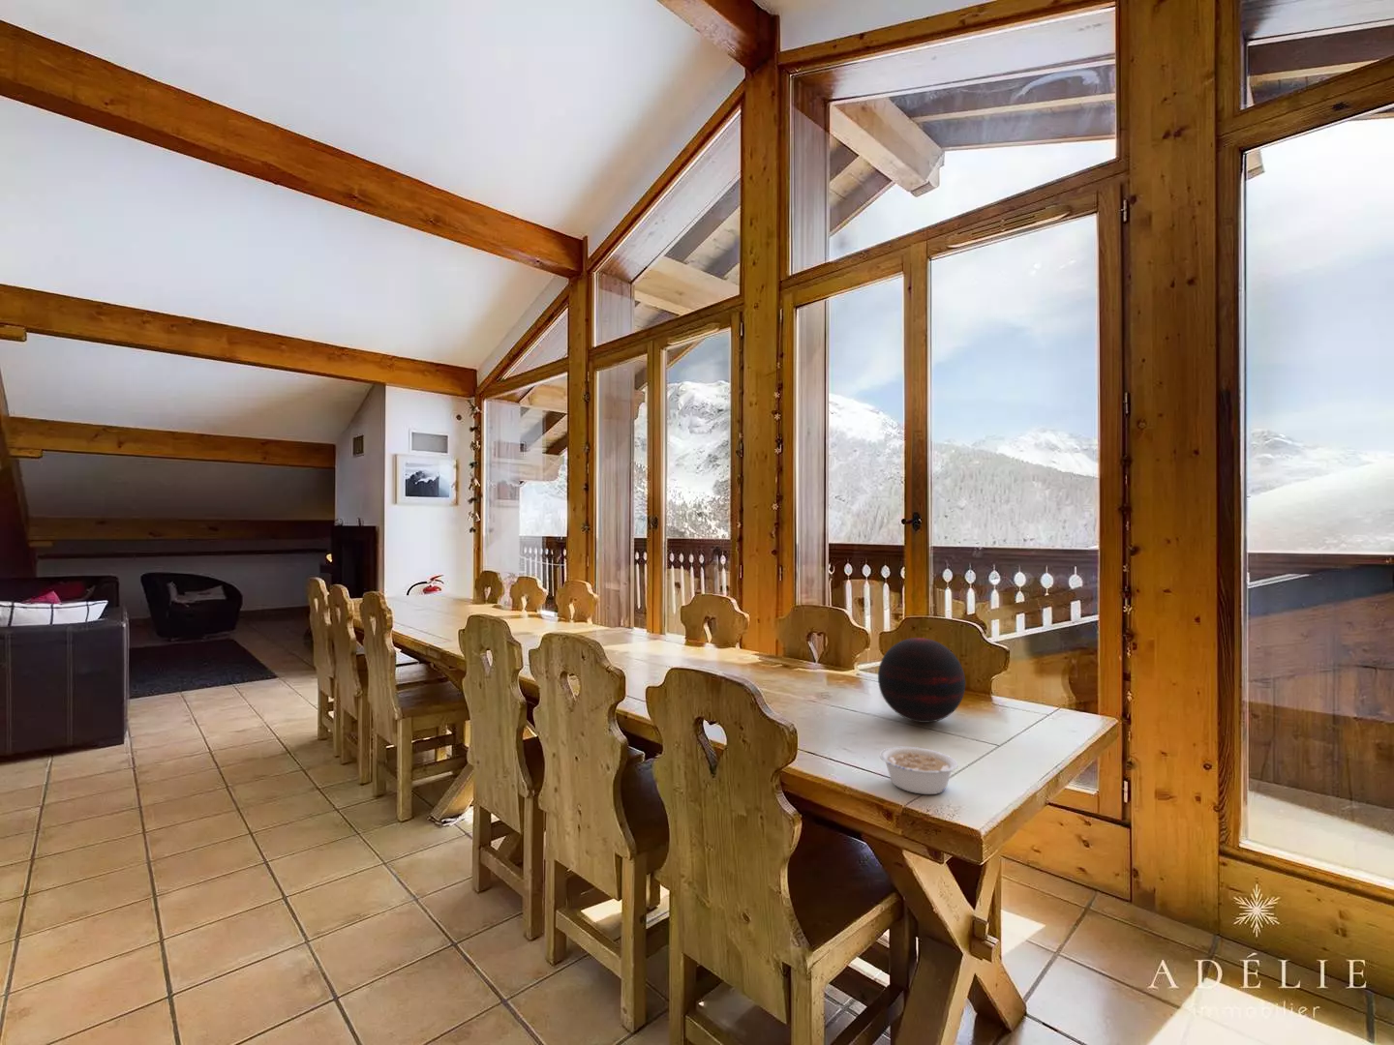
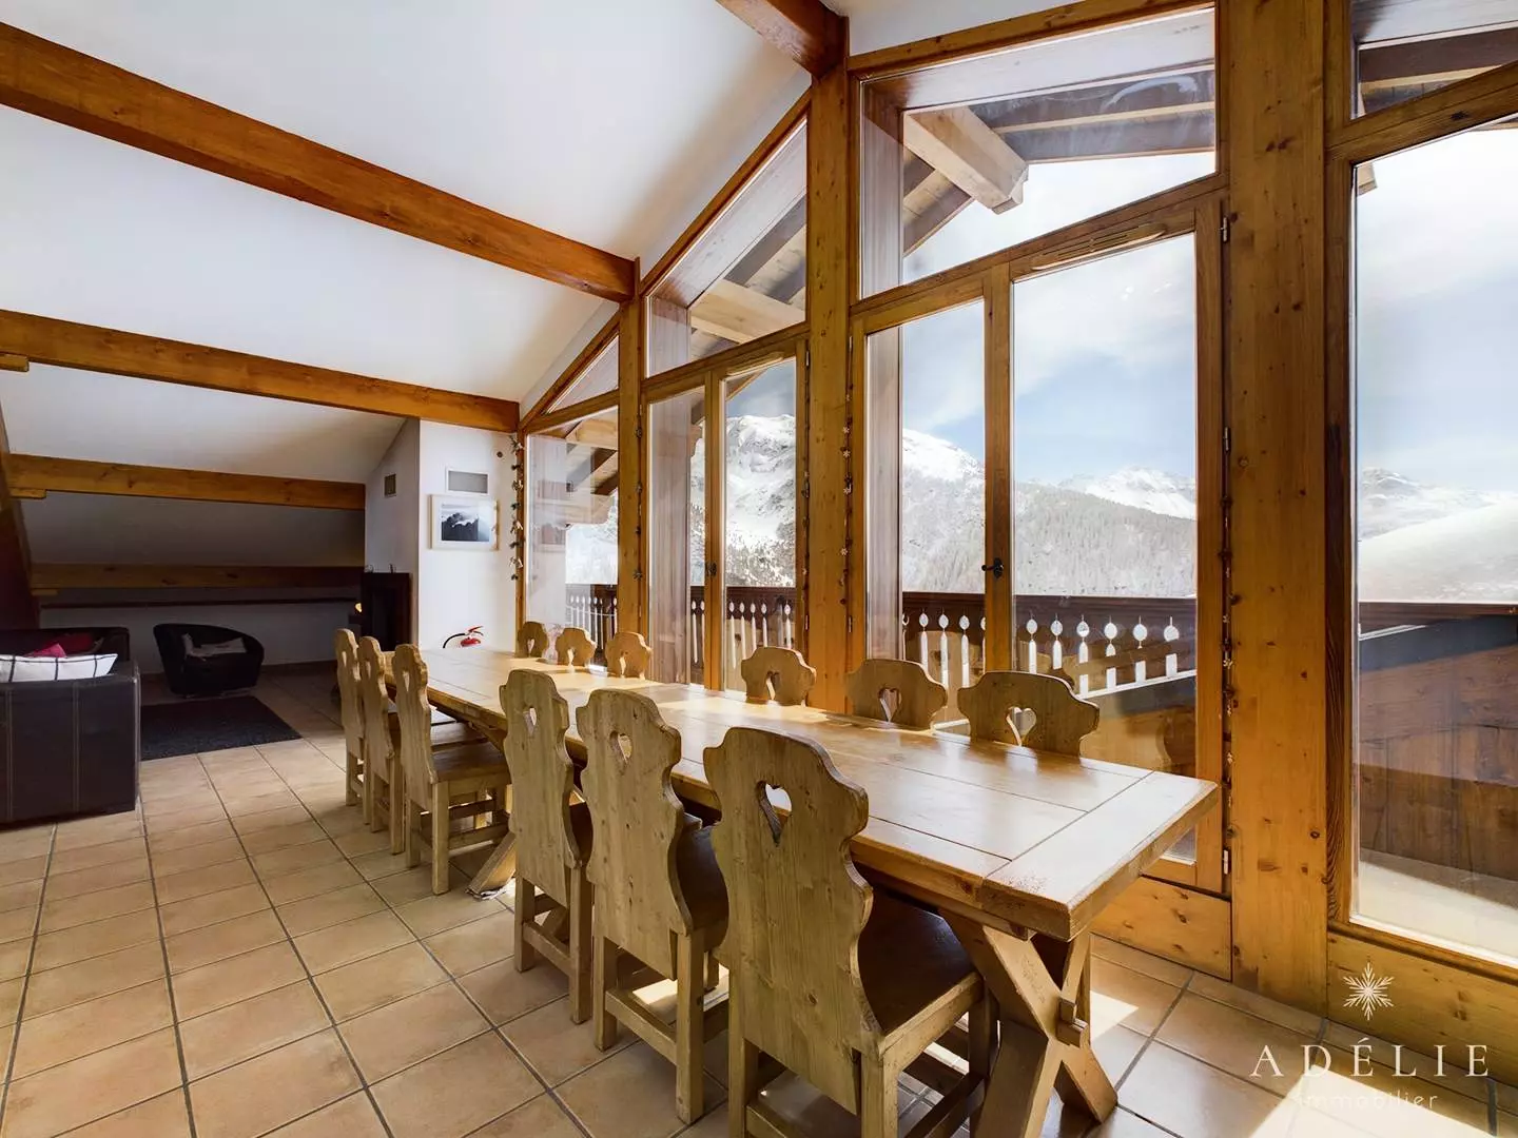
- legume (921, 769)
- decorative orb (921, 679)
